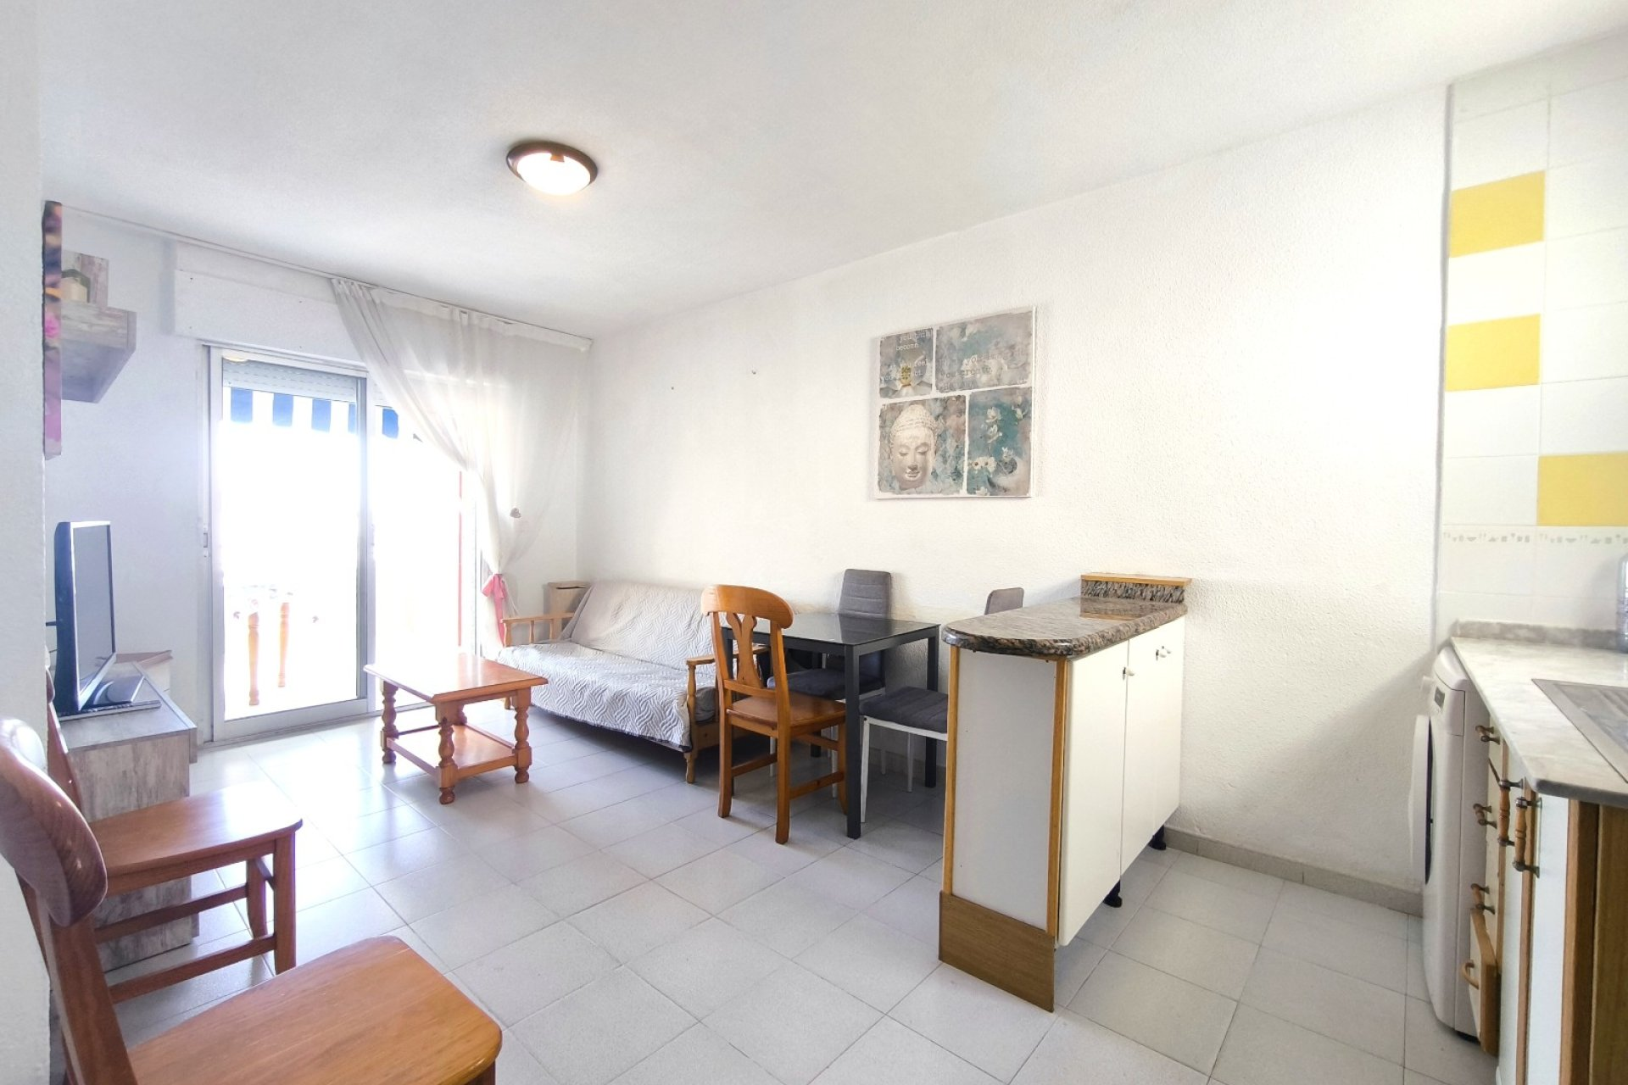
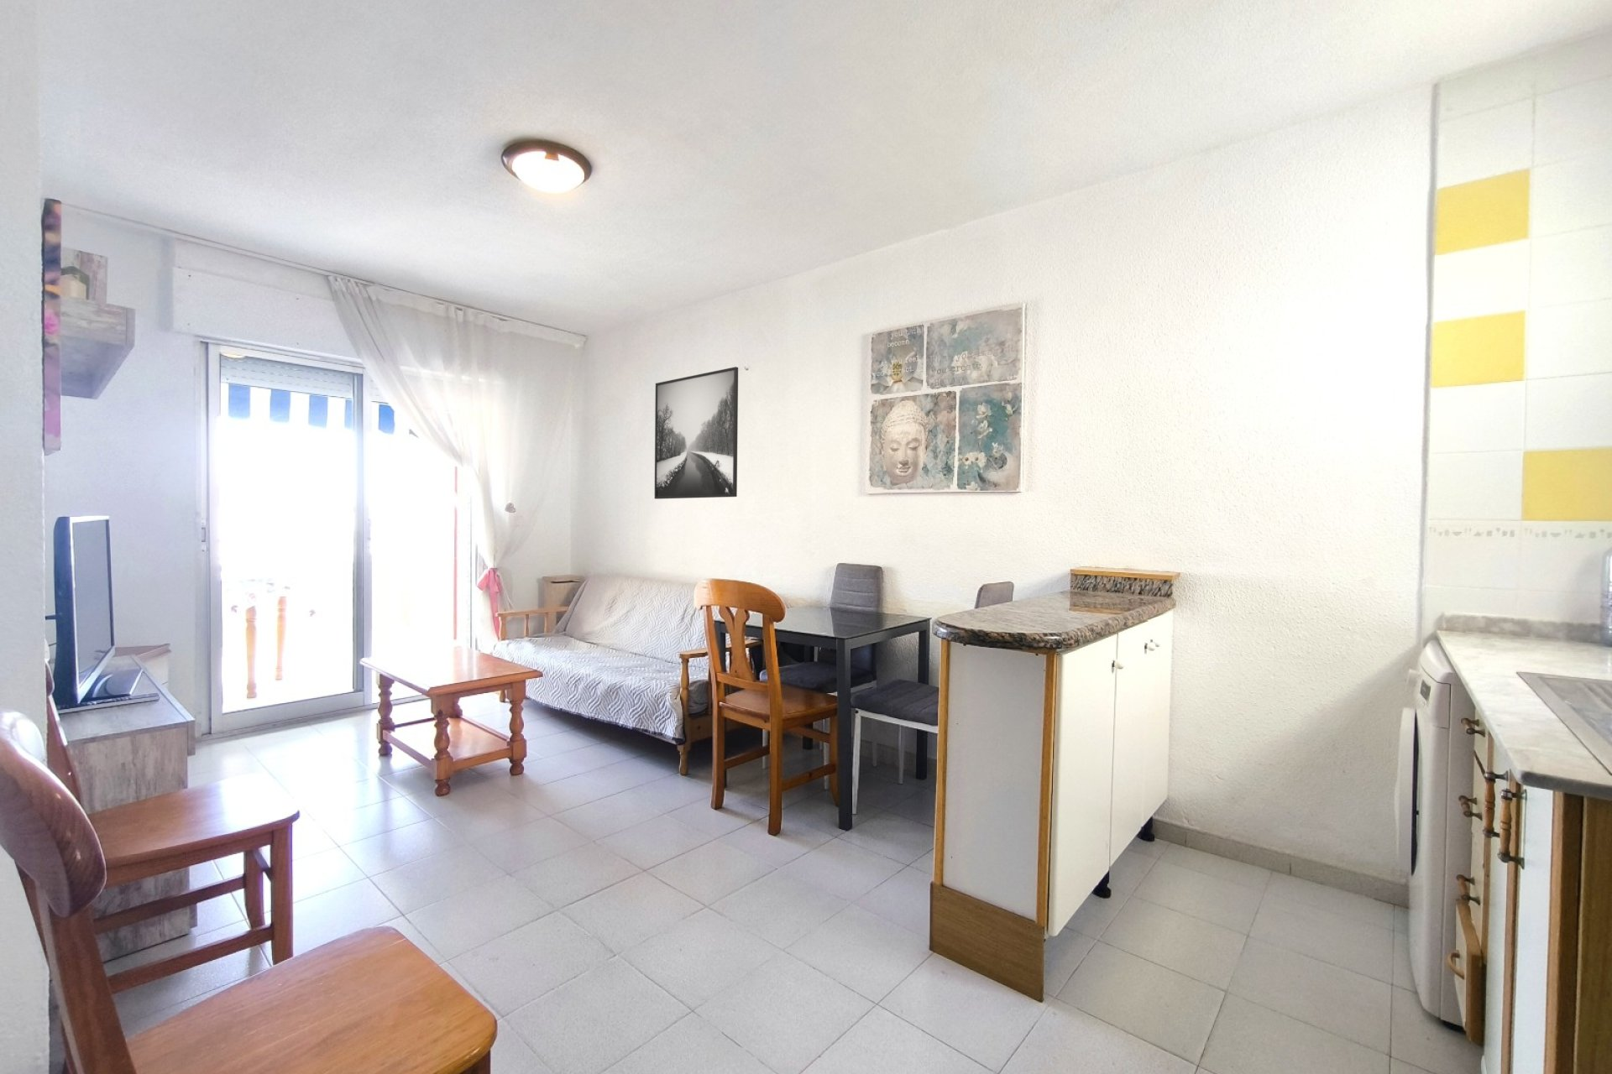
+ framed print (693, 436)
